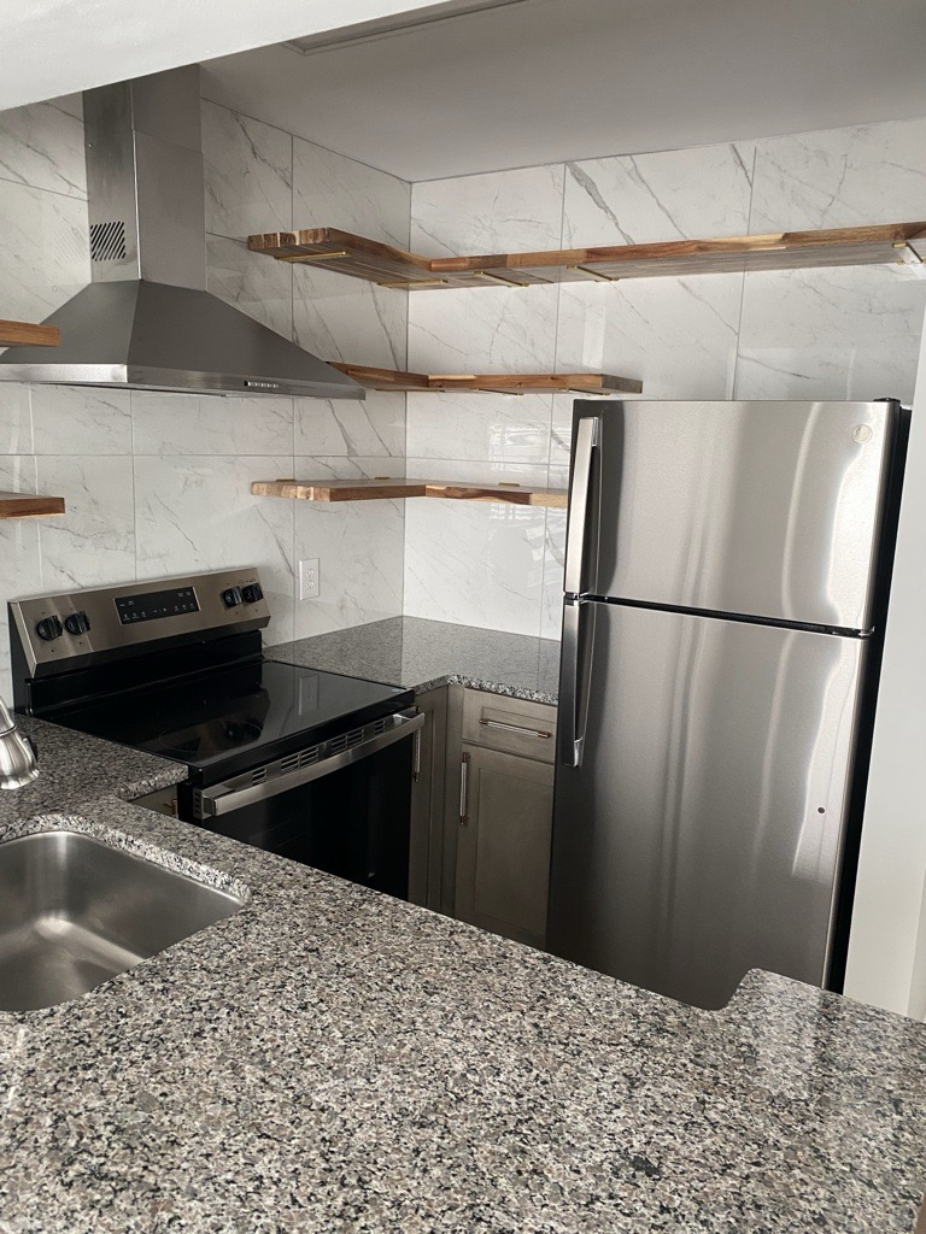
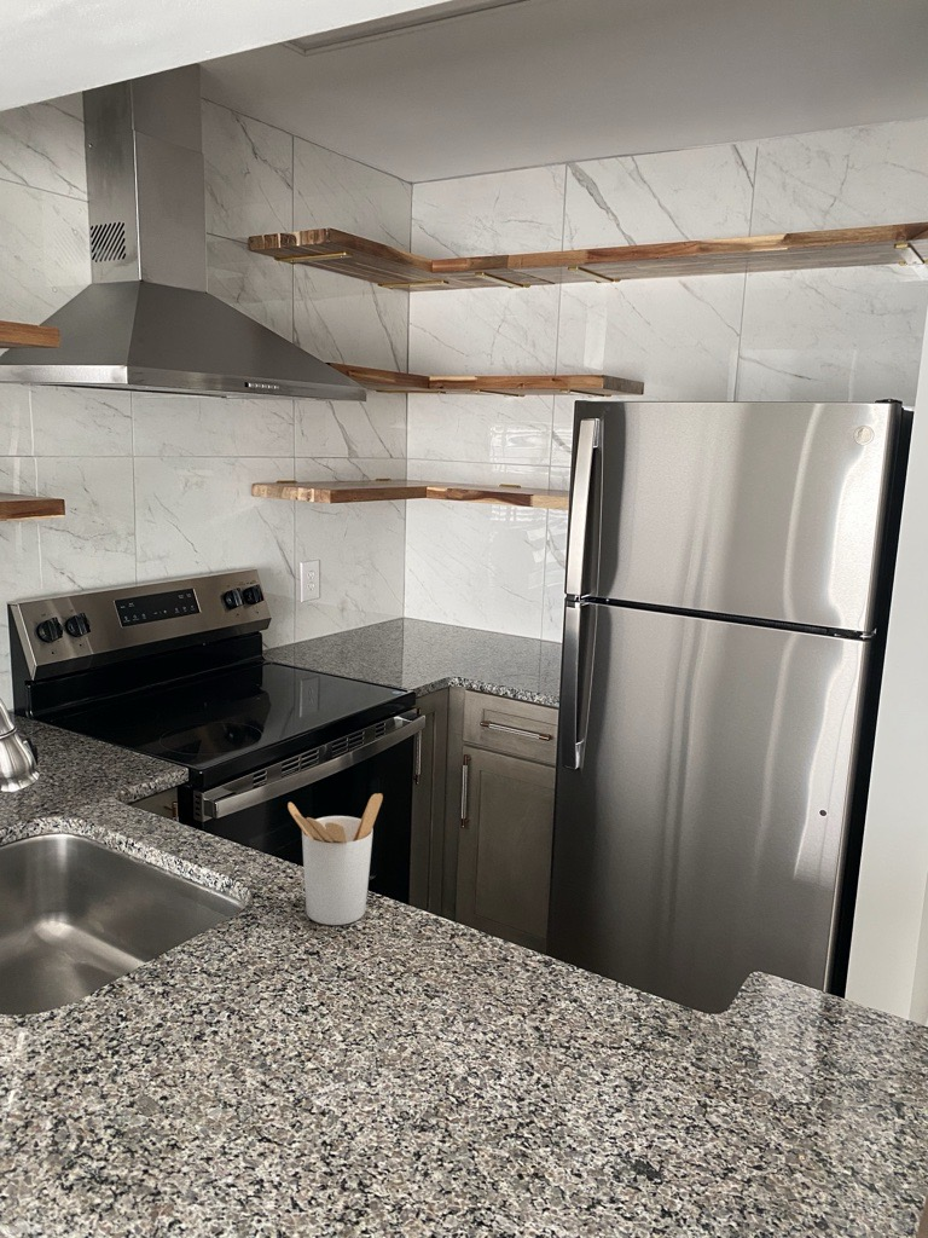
+ utensil holder (331, 857)
